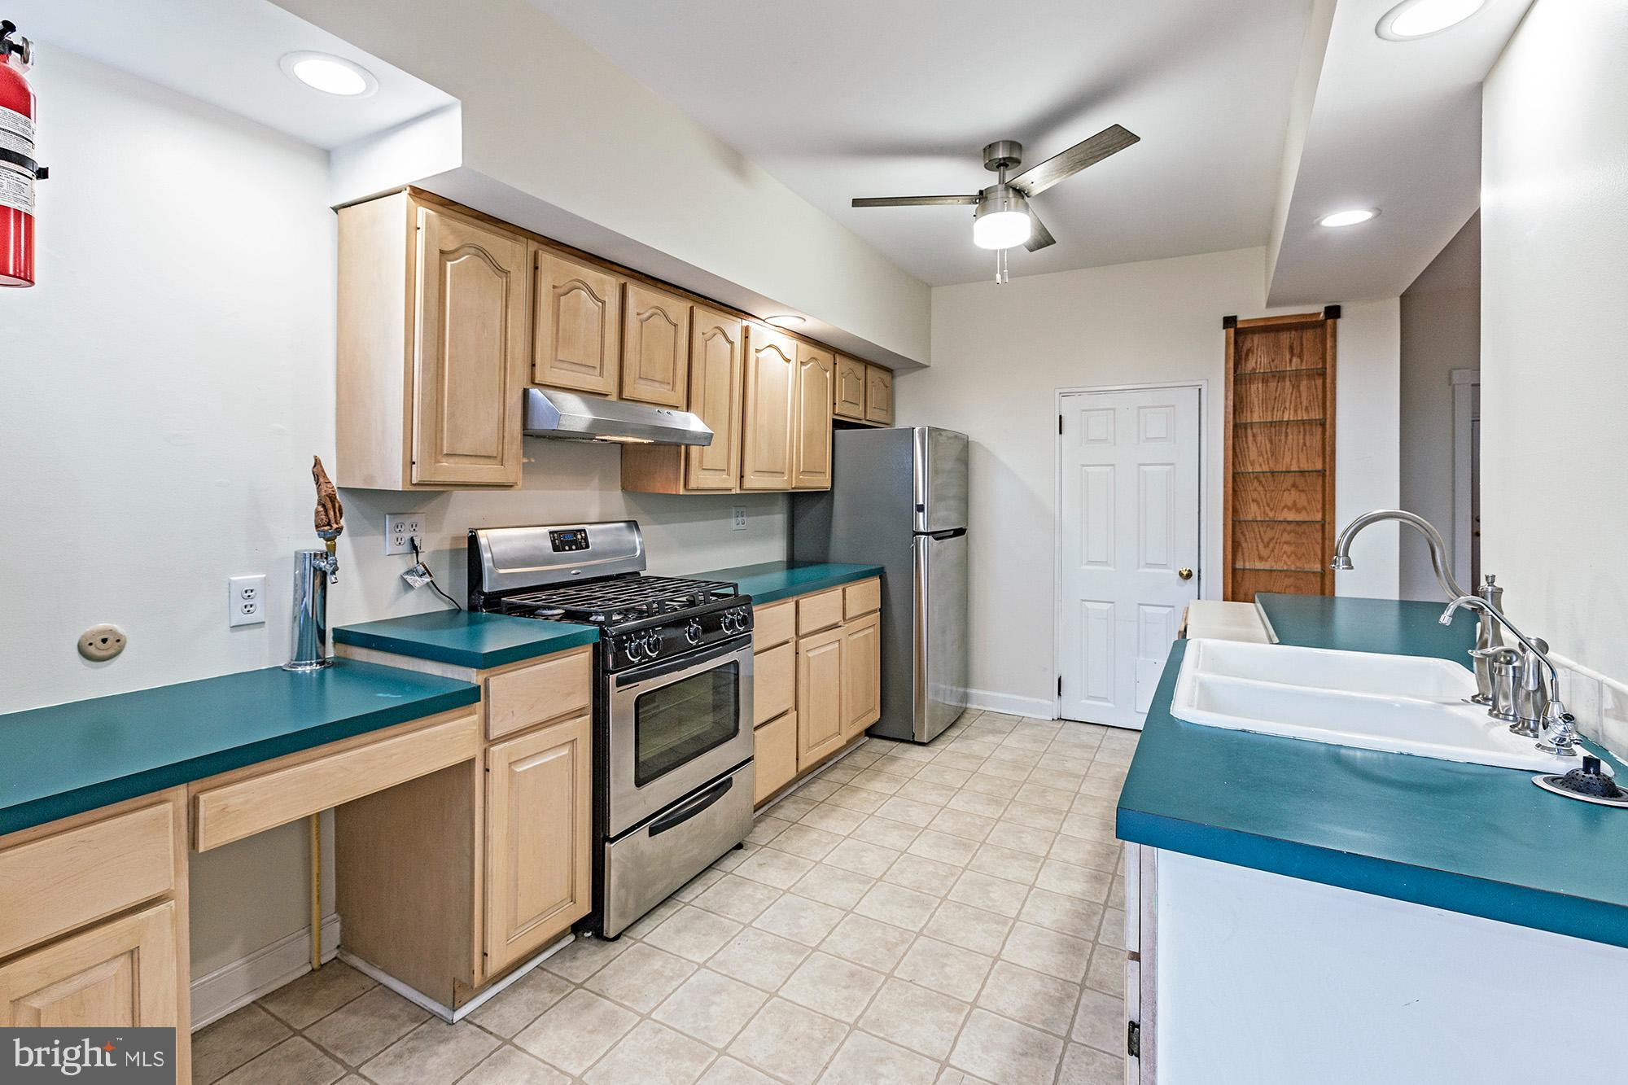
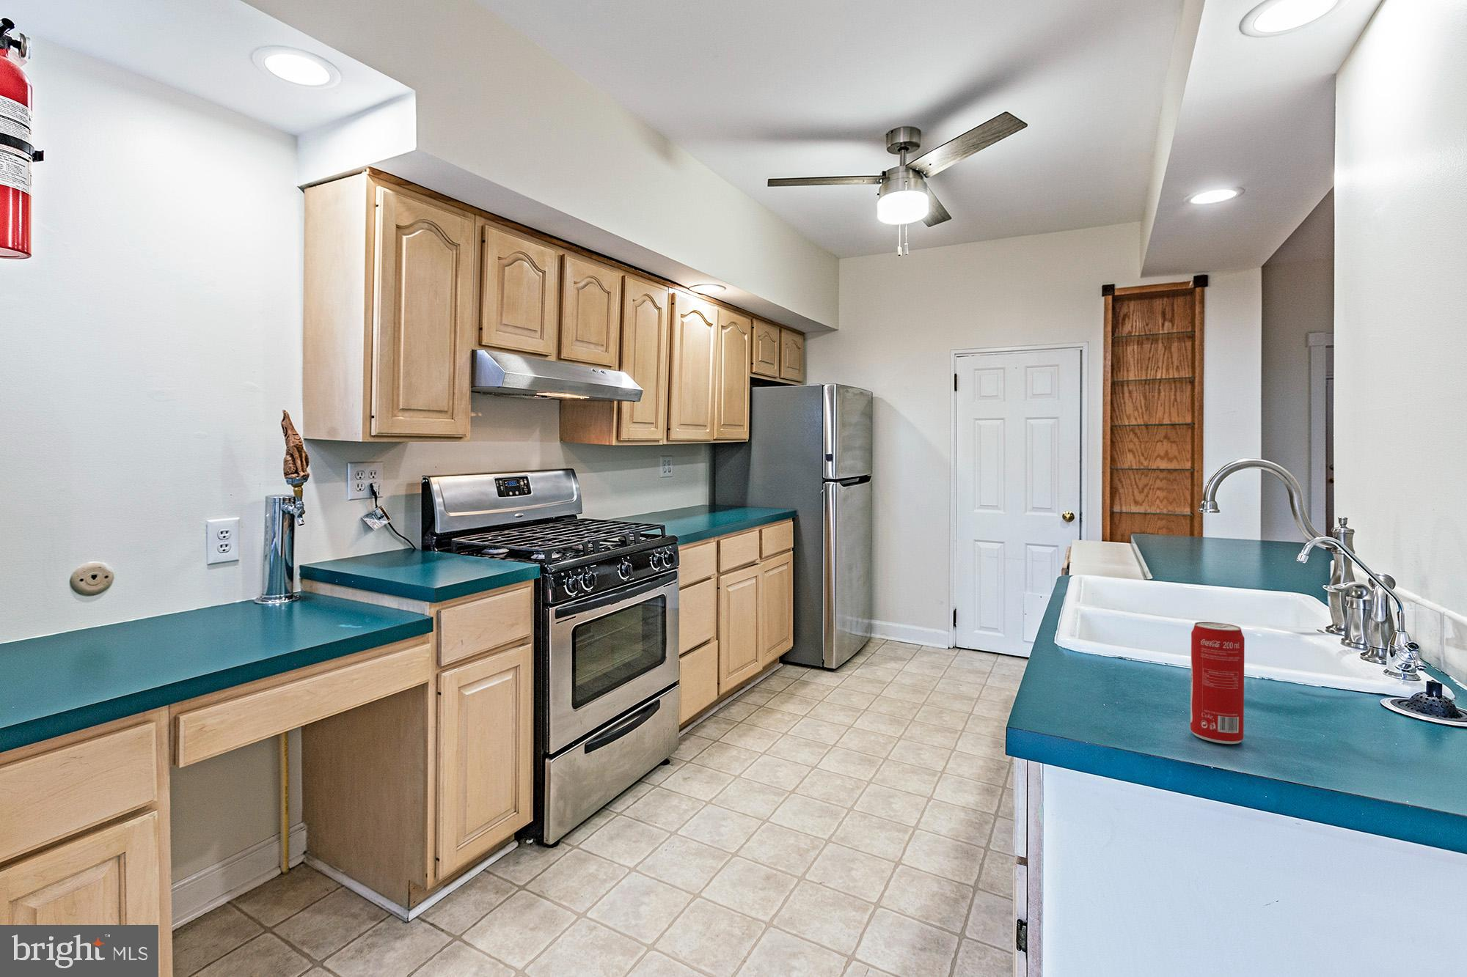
+ beverage can (1217, 680)
